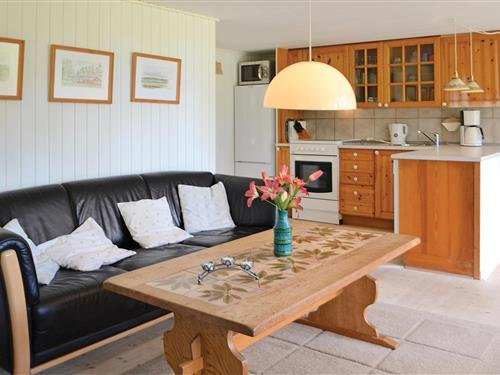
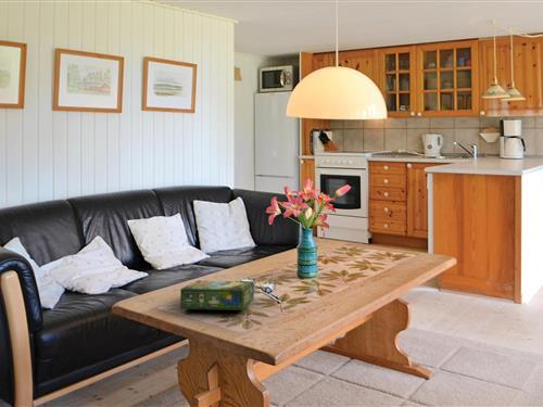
+ board game (218, 294)
